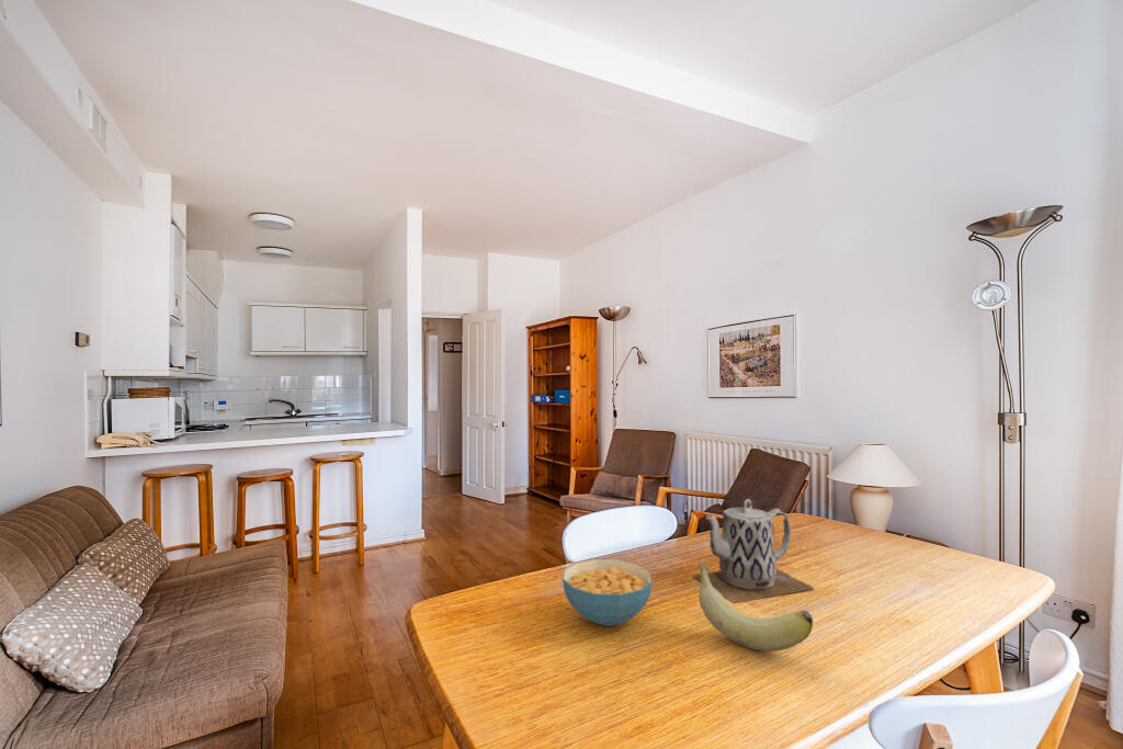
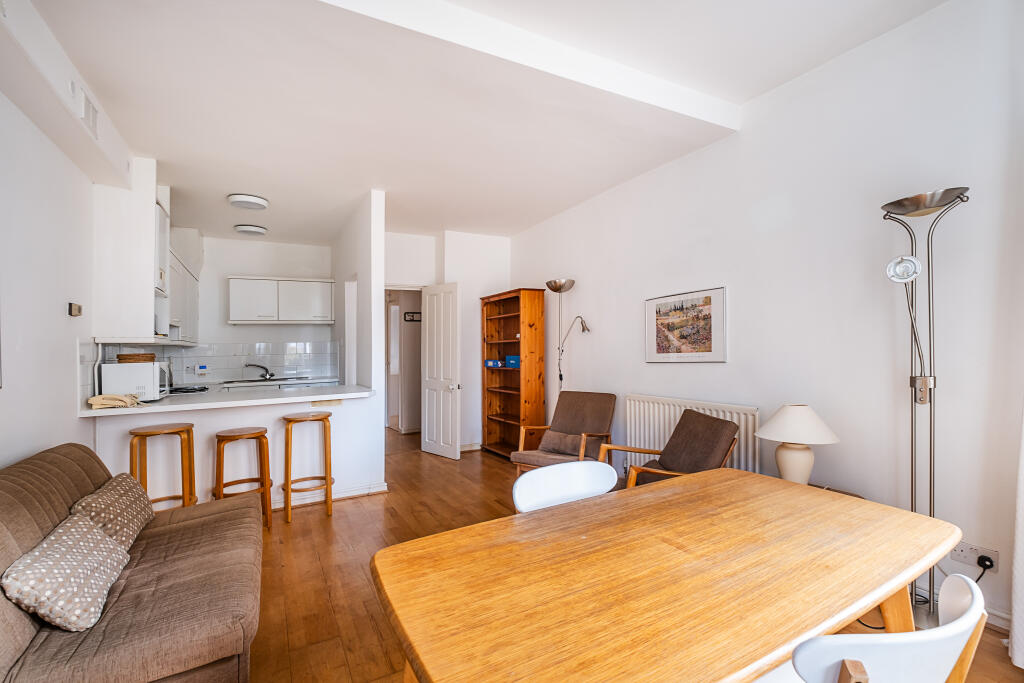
- cereal bowl (606, 597)
- teapot (751, 541)
- banana (748, 615)
